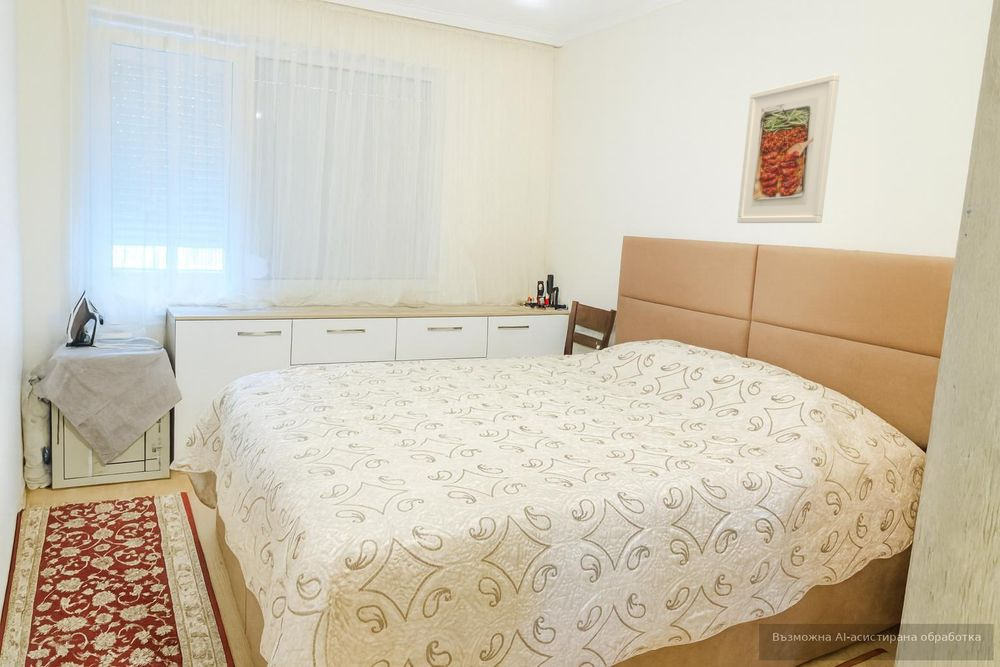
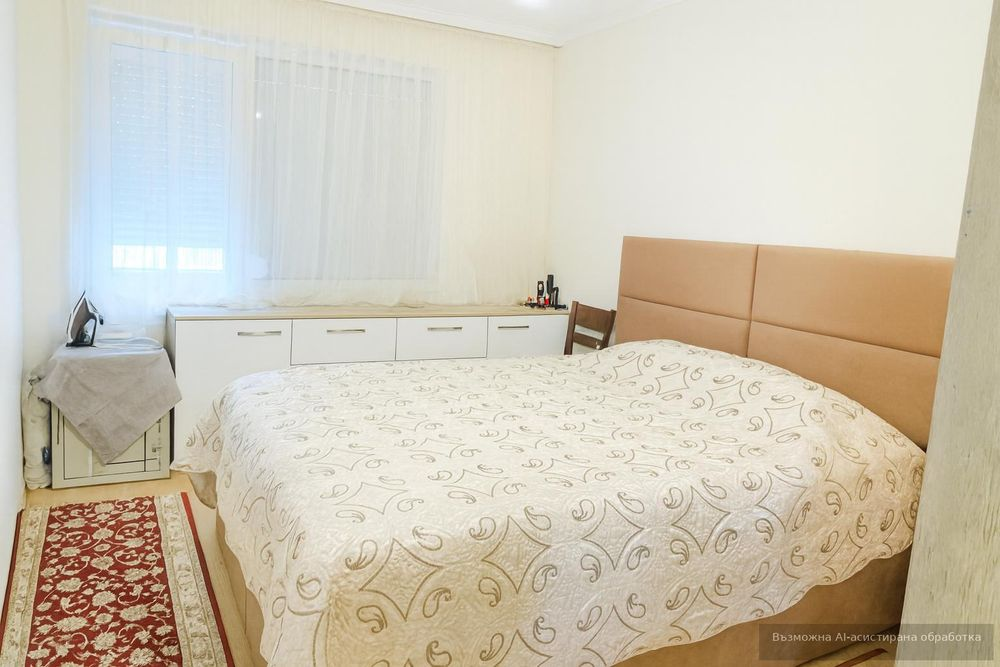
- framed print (784, 154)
